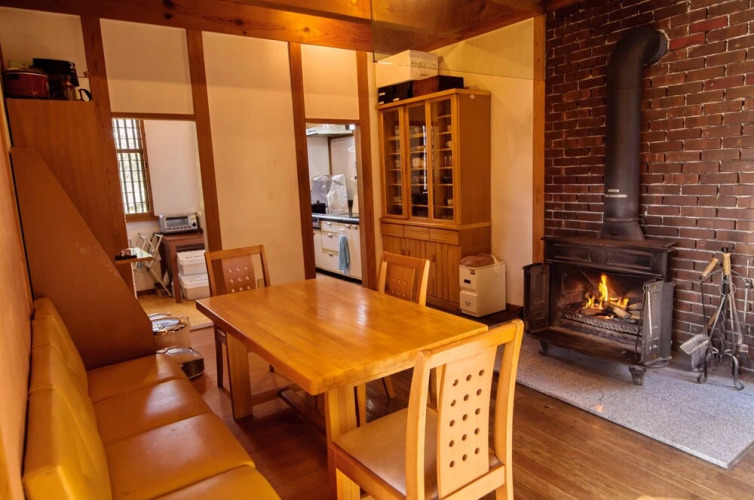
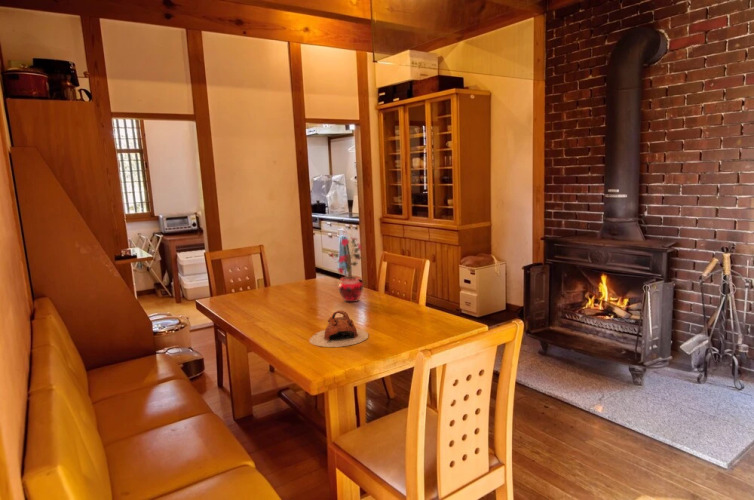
+ potted plant (350, 269)
+ teapot (337, 324)
